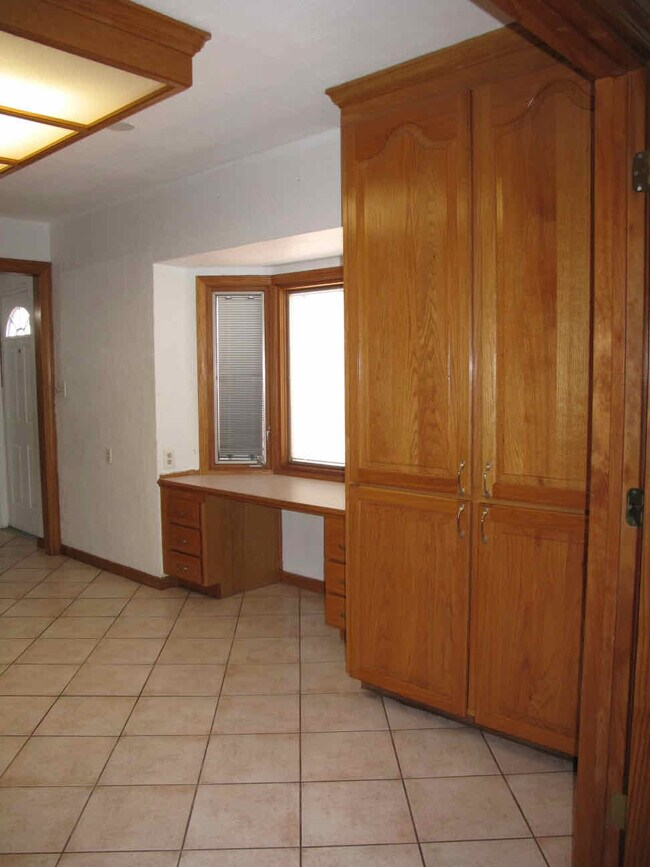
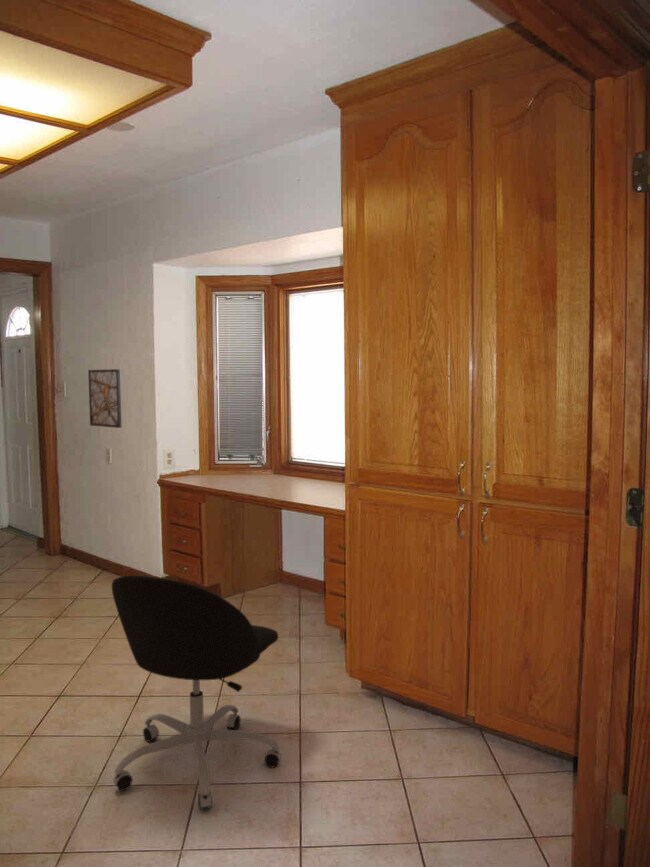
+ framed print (104, 398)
+ office chair (197, 660)
